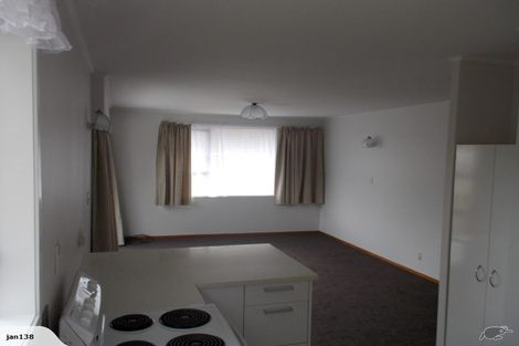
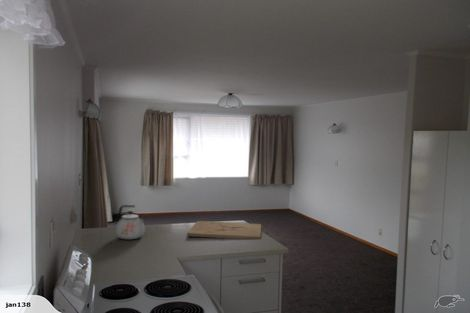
+ cutting board (226, 229)
+ kettle (130, 221)
